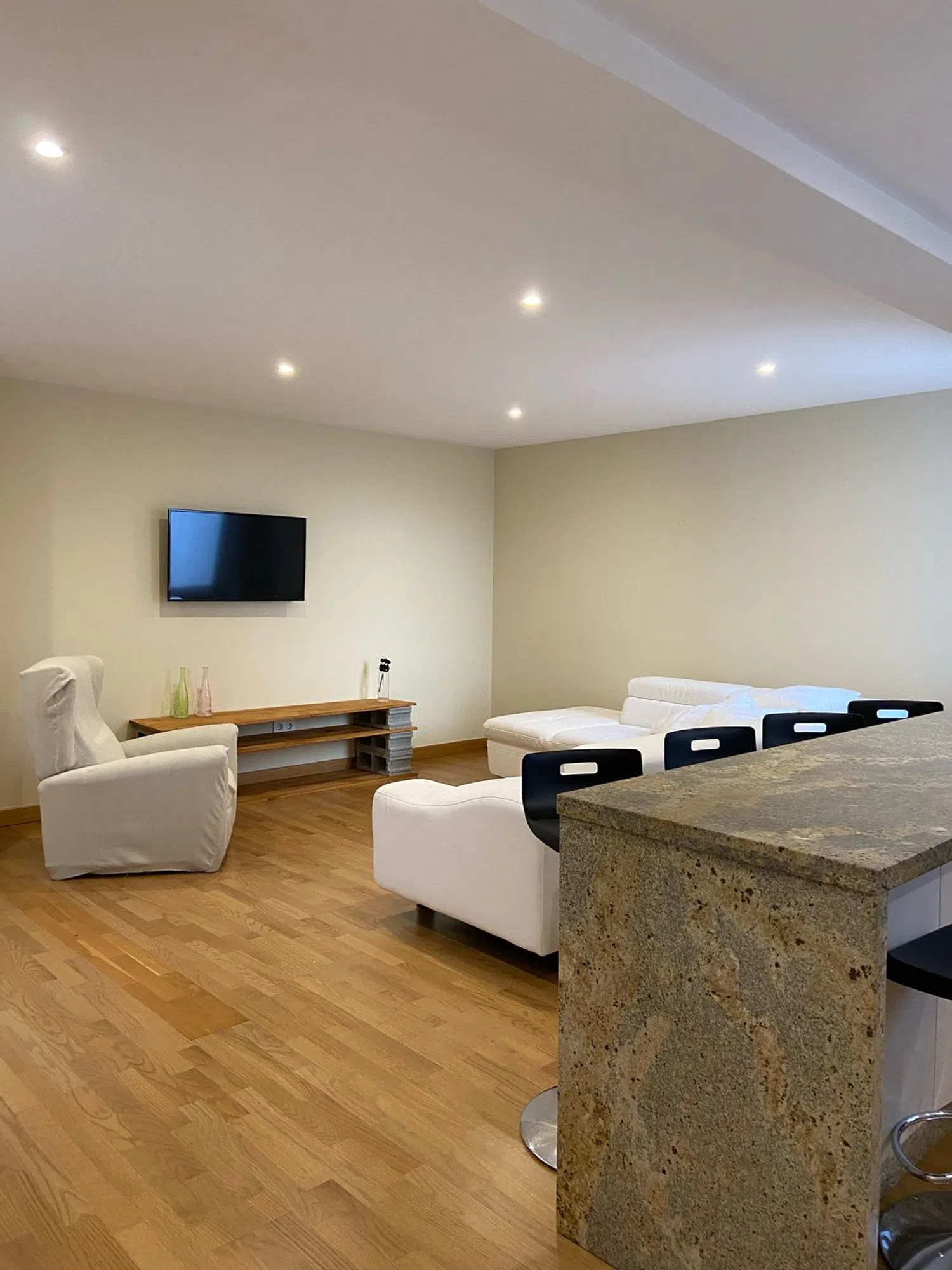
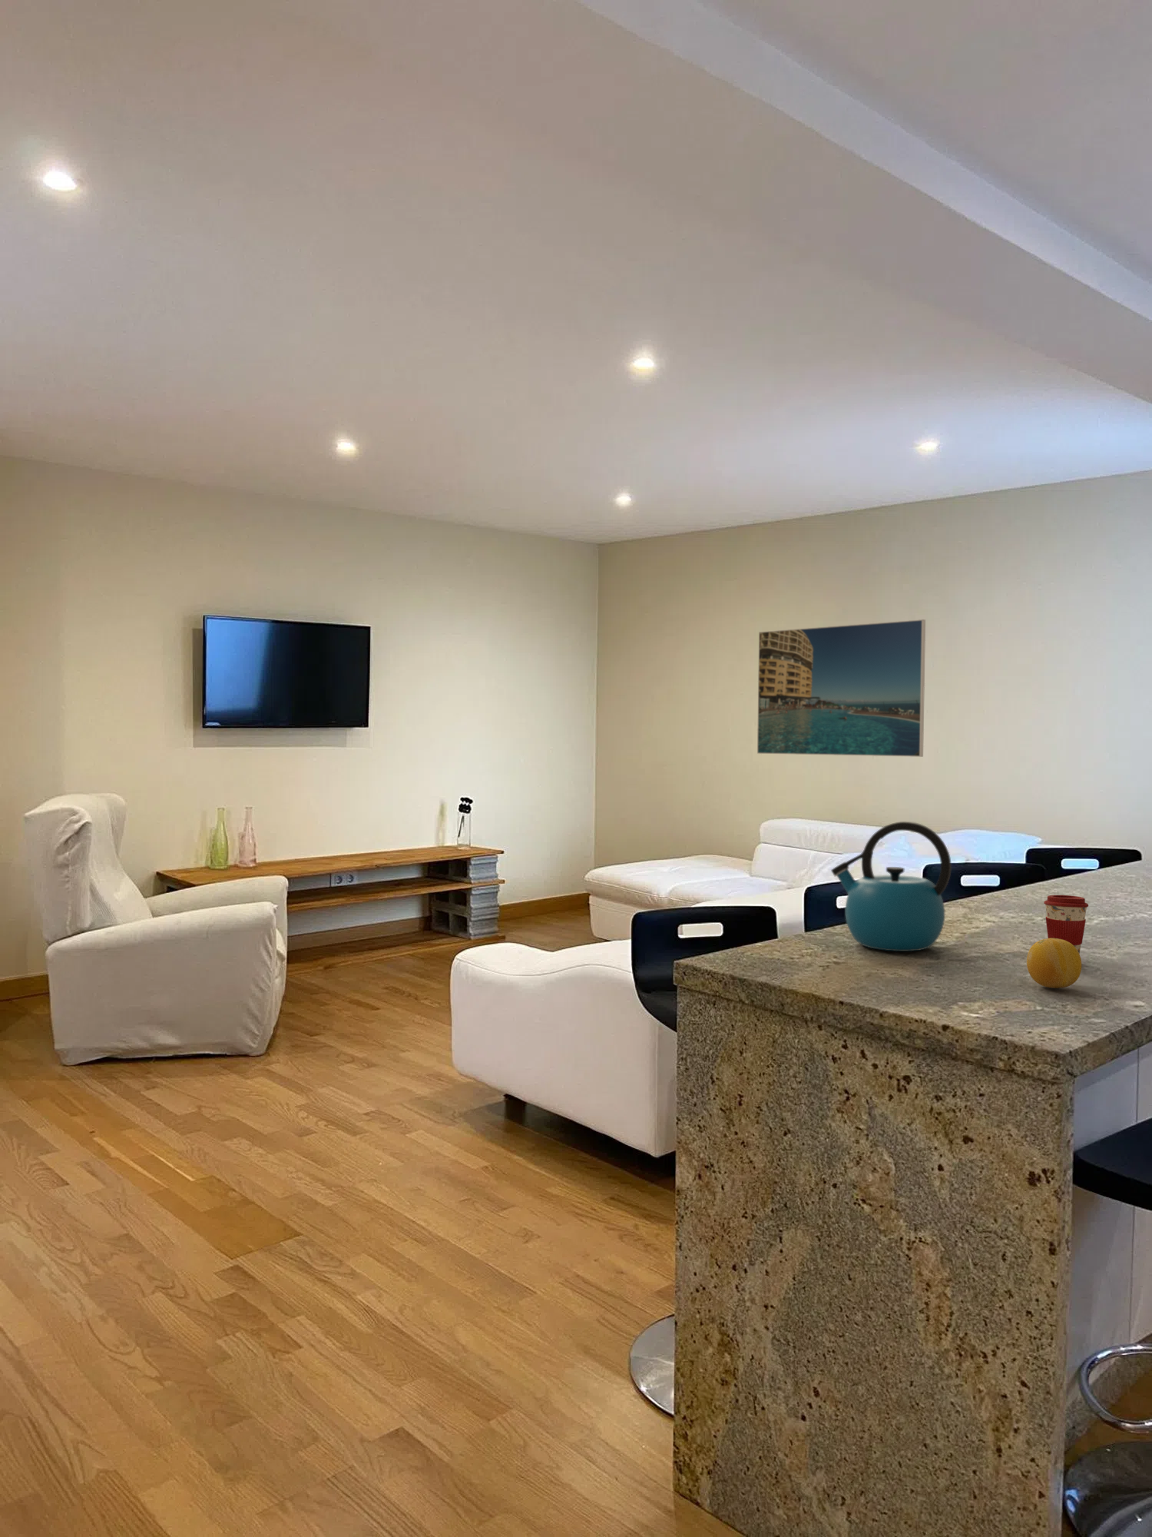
+ coffee cup (1065, 929)
+ fruit (1054, 963)
+ kettle (888, 883)
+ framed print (836, 690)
